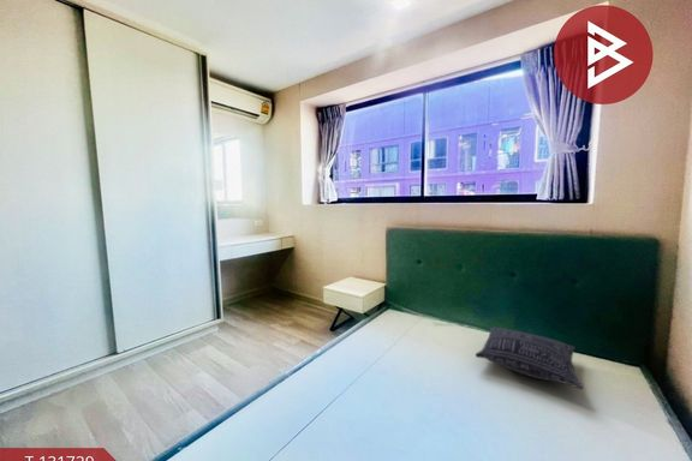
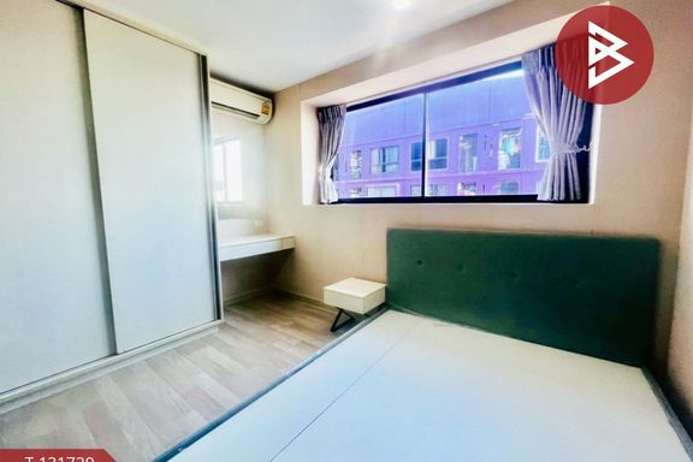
- pillow (526, 351)
